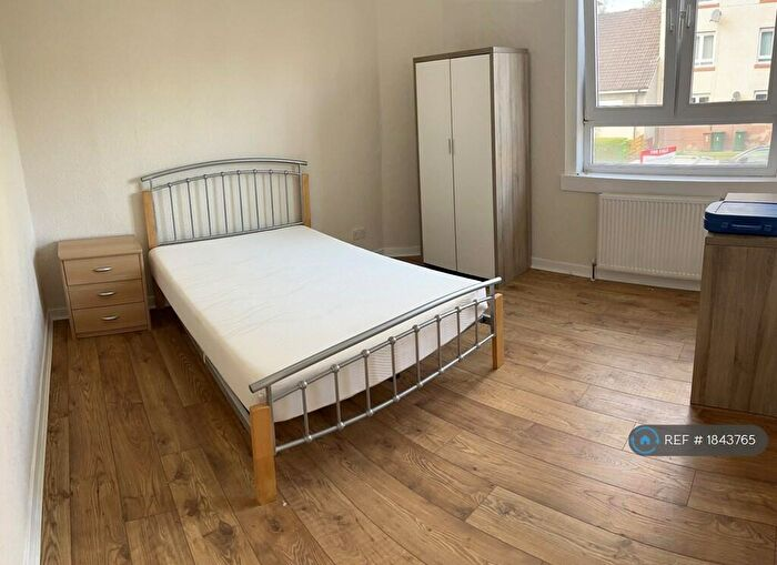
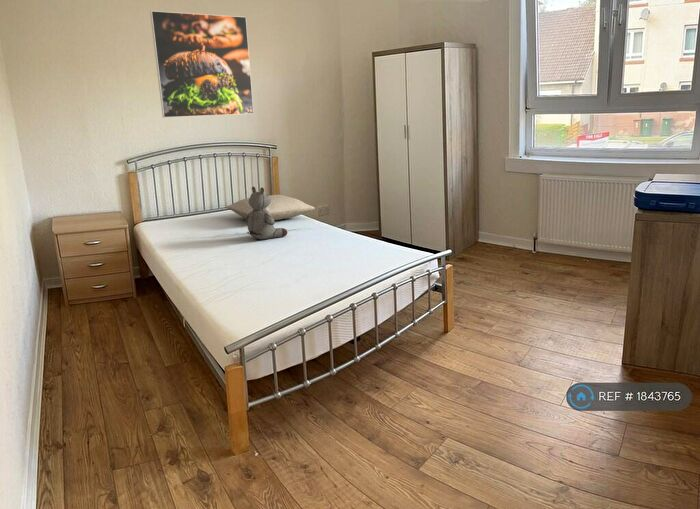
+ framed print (205, 66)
+ pillow (269, 207)
+ stuffed bear (265, 212)
